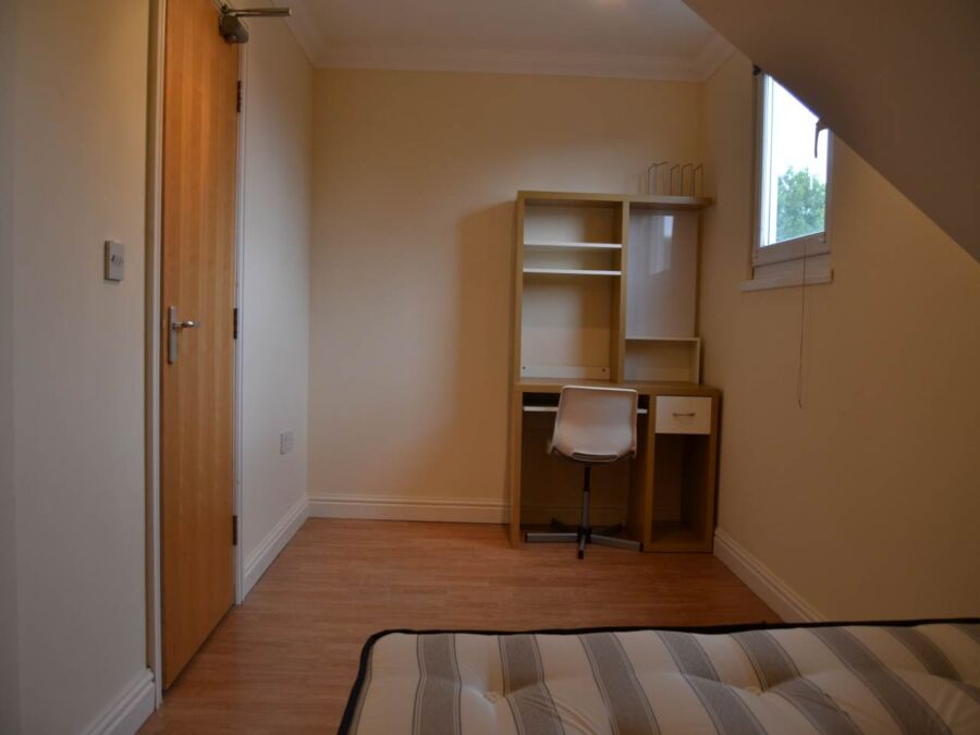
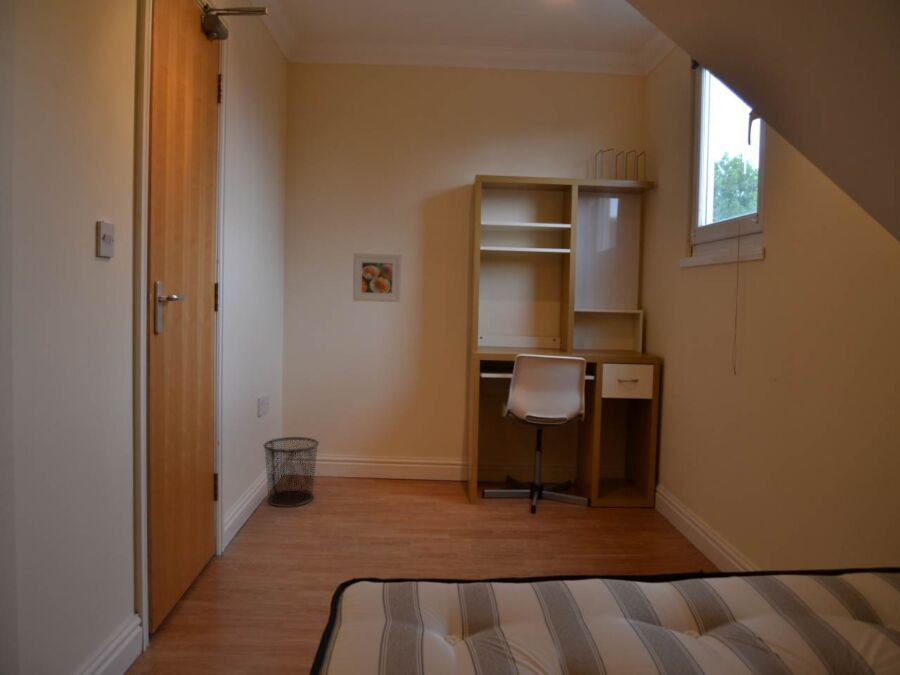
+ waste bin (291, 471)
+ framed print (377, 278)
